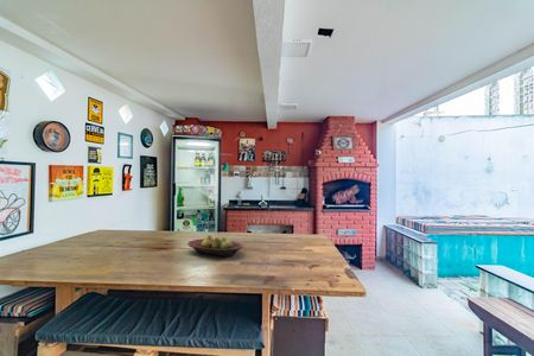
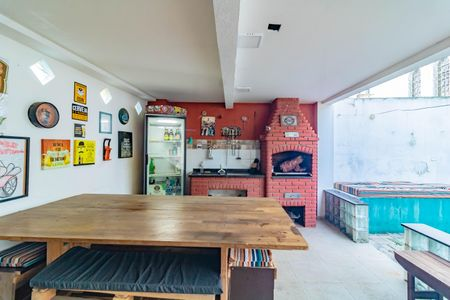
- fruit bowl (215, 244)
